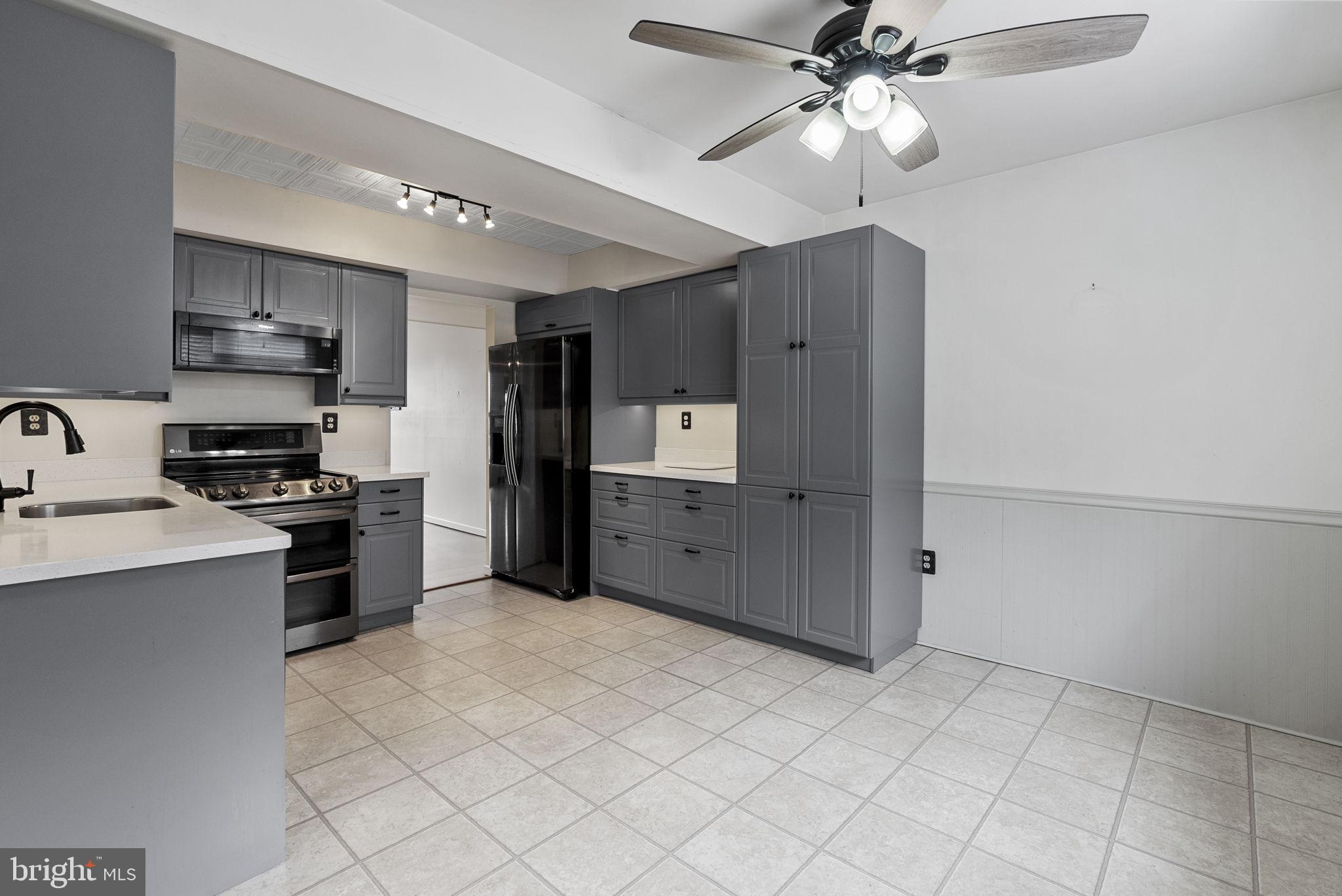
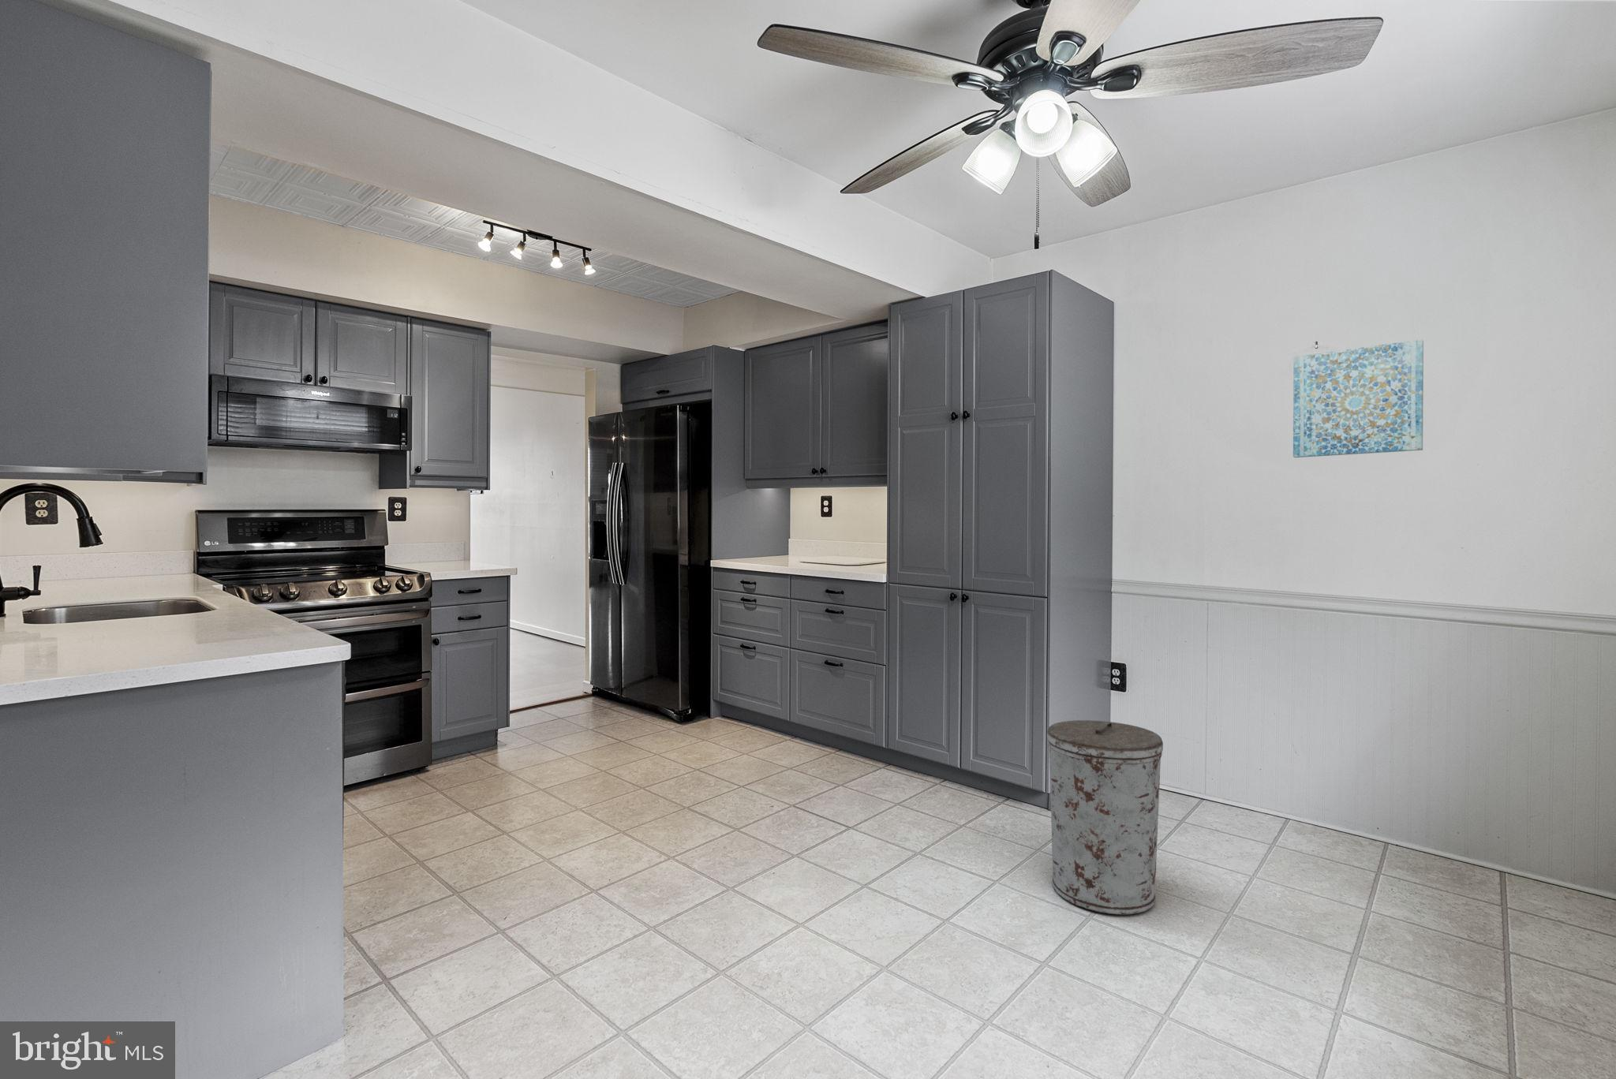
+ trash can (1103, 808)
+ wall art (1355, 401)
